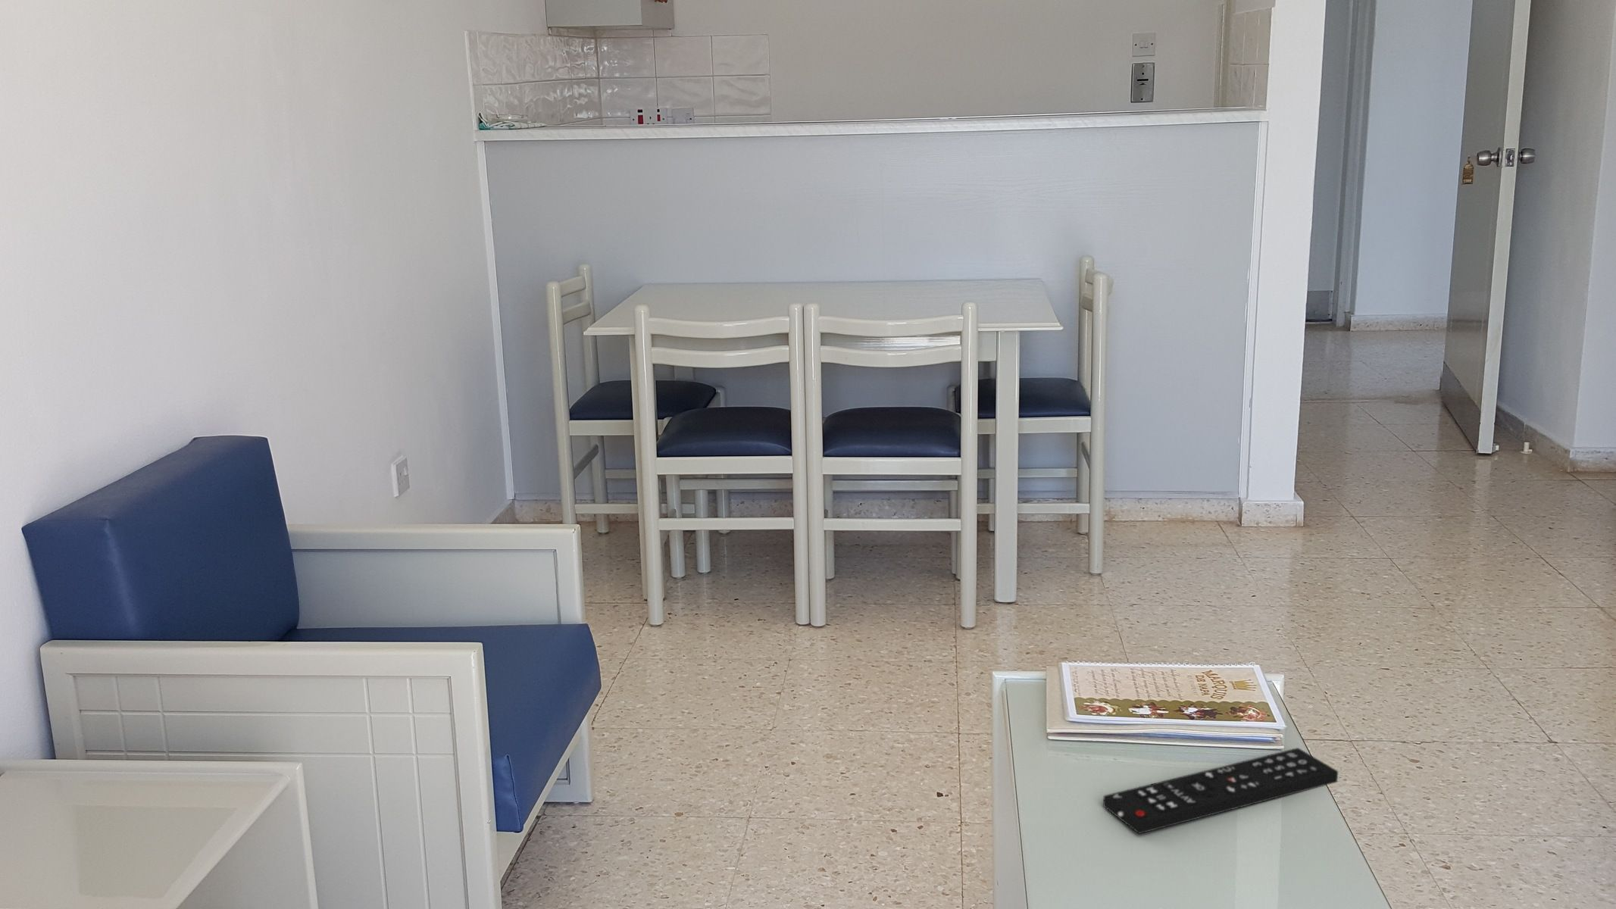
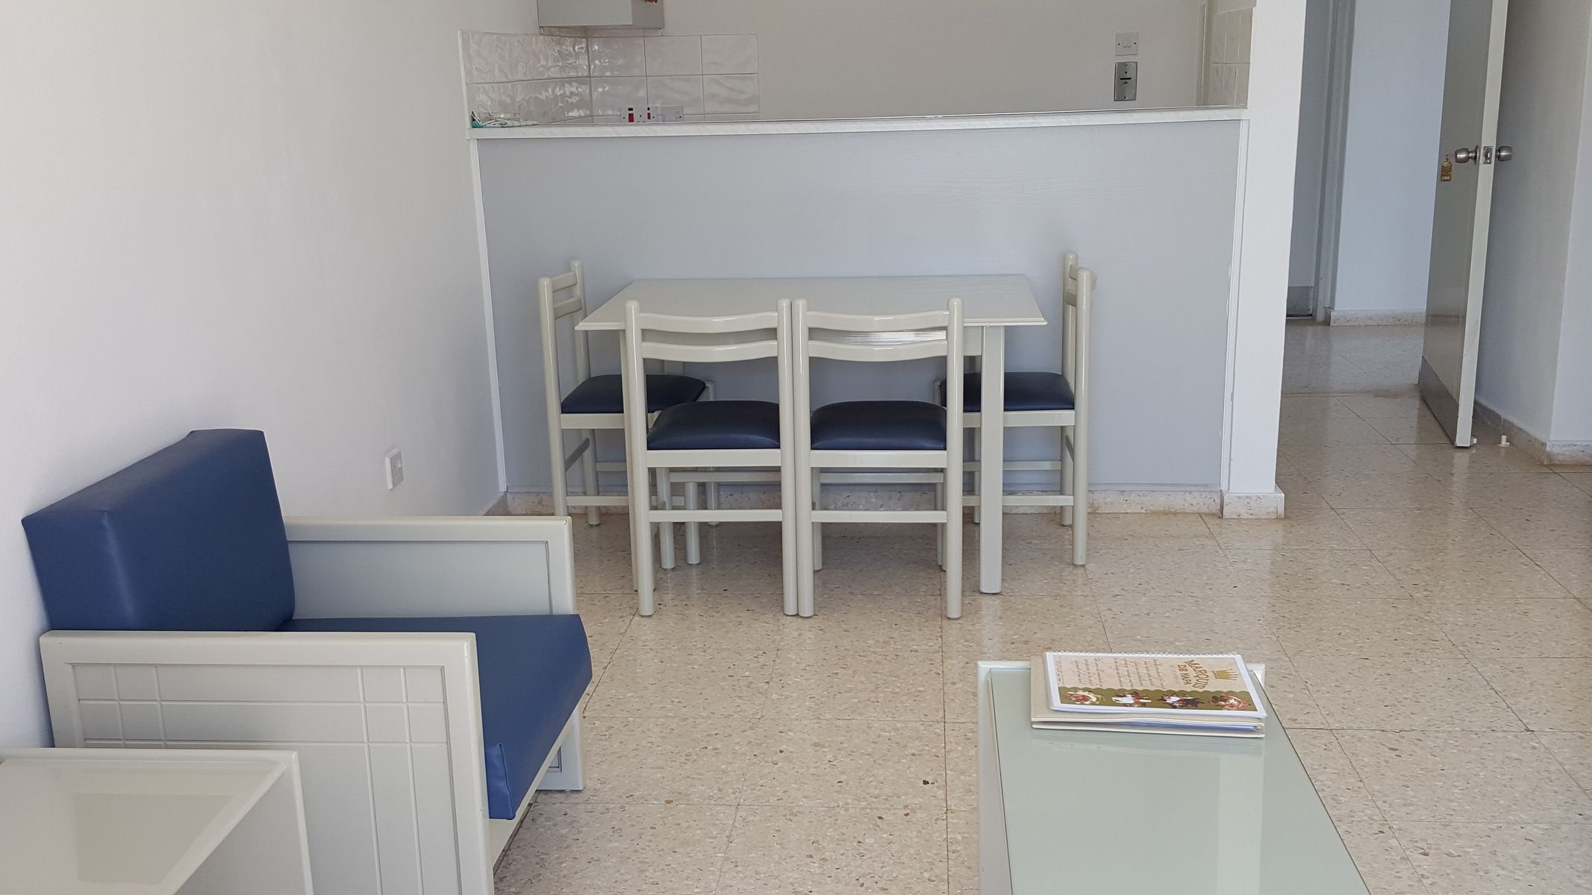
- remote control (1221, 787)
